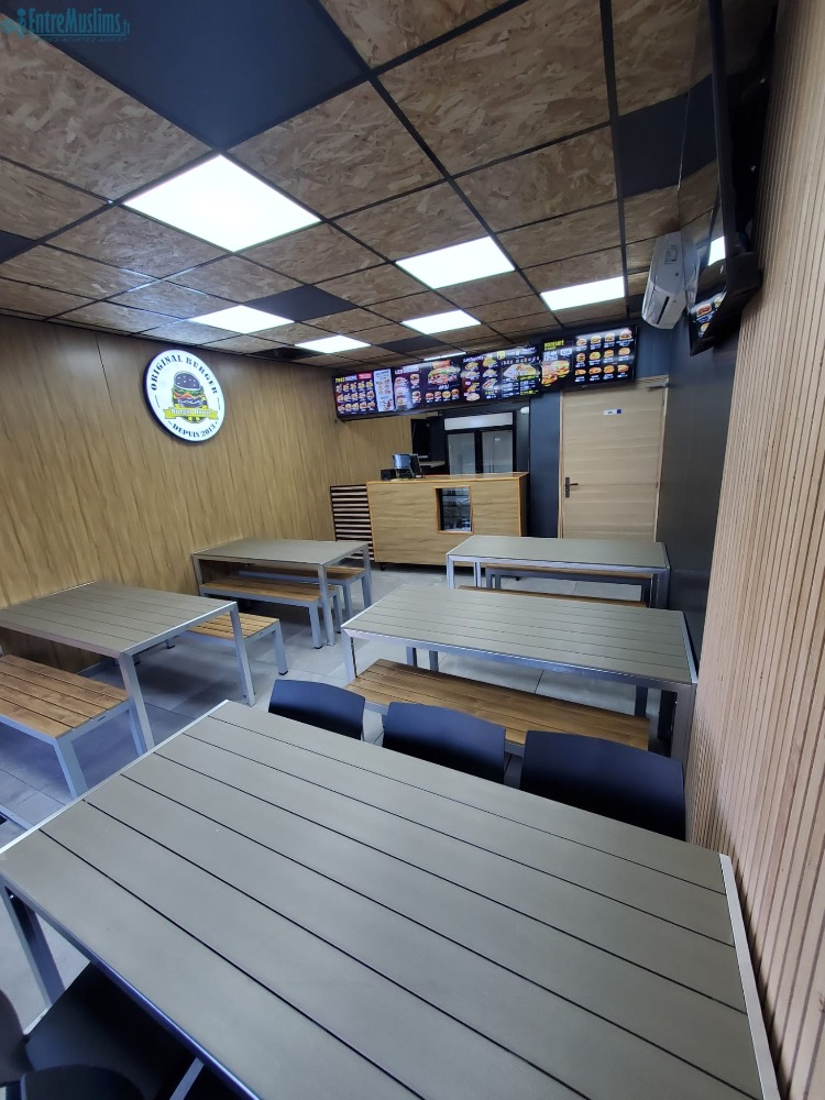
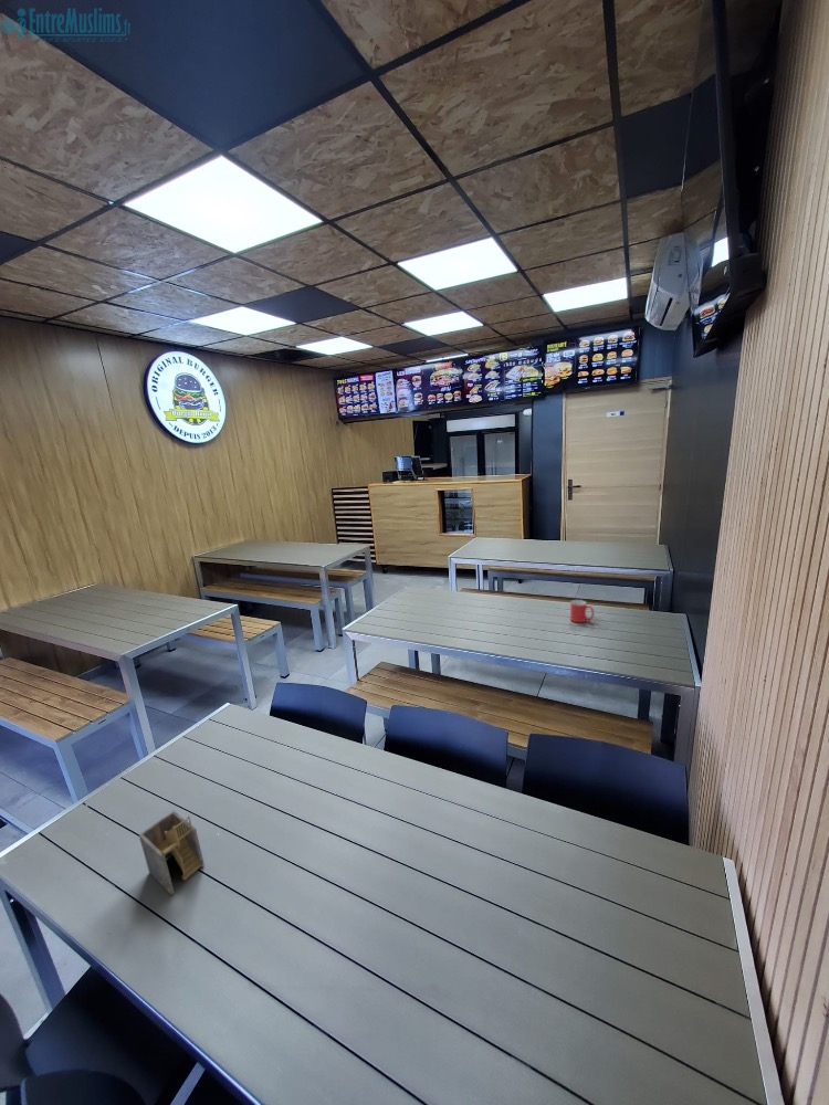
+ napkin holder (170, 844)
+ mug (581, 611)
